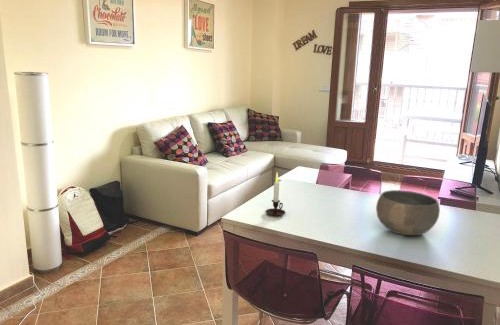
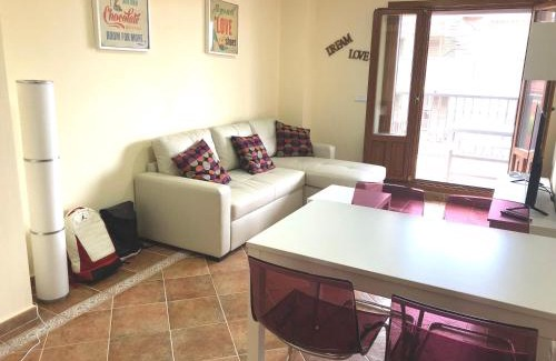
- bowl (406, 214)
- candle (277, 192)
